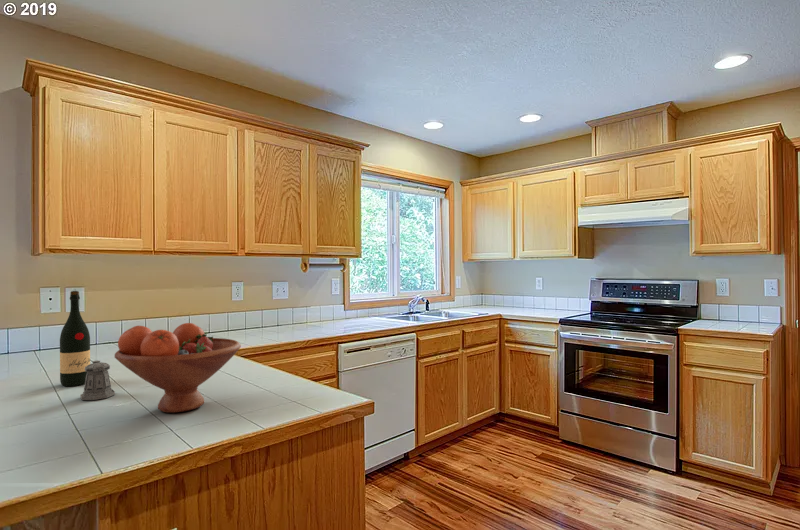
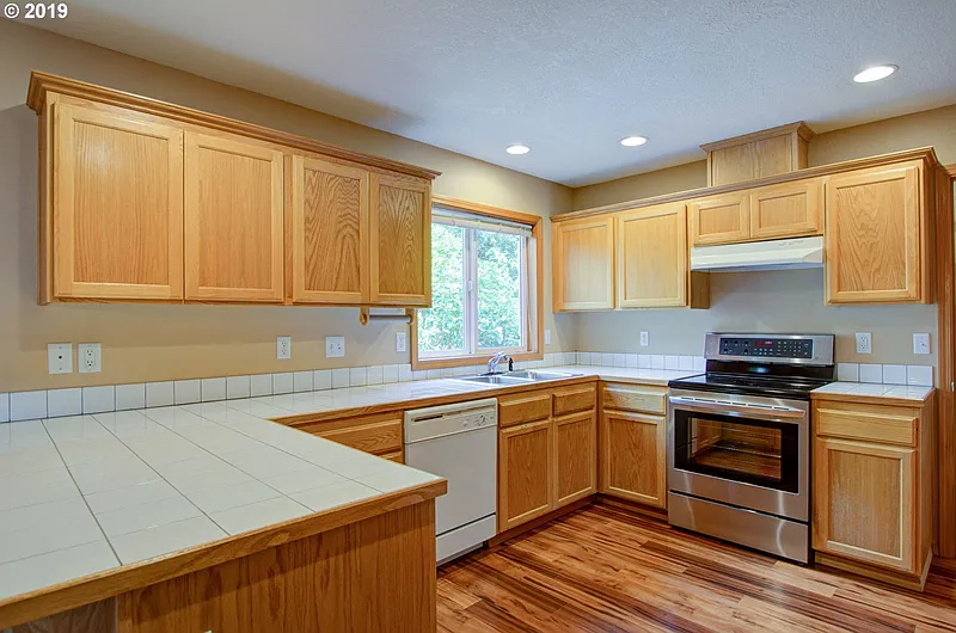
- pepper shaker (97, 379)
- fruit bowl (181, 365)
- wine bottle (75, 337)
